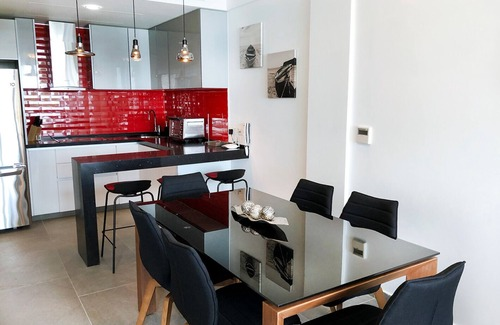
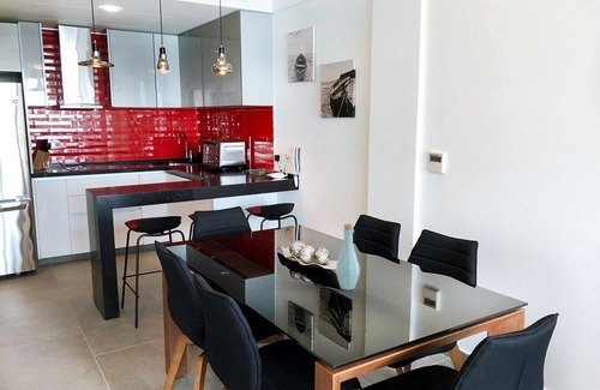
+ bottle (347, 256)
